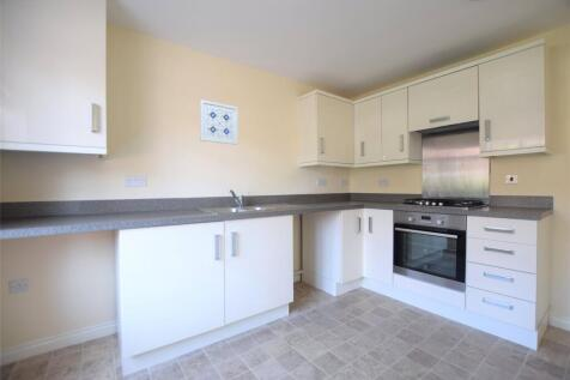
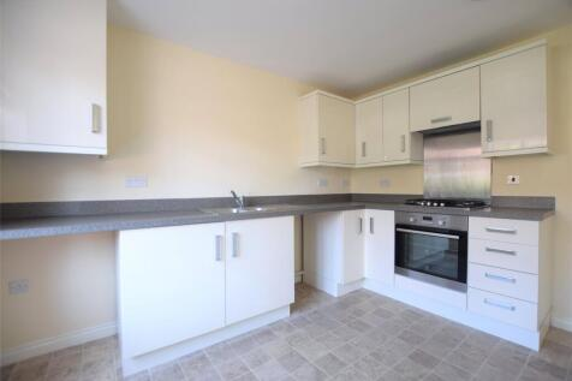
- wall art (219, 122)
